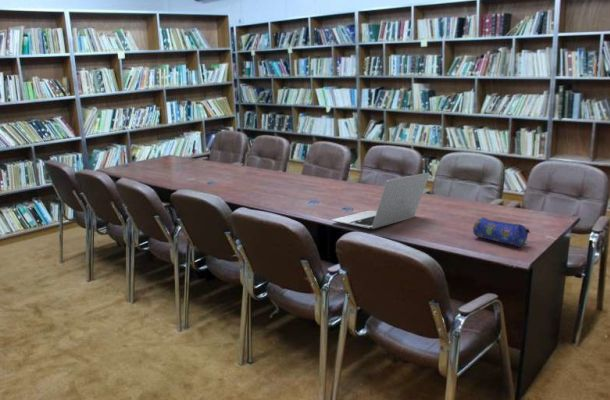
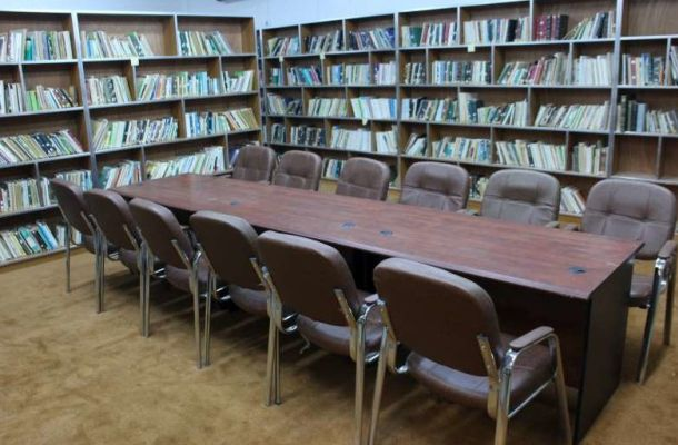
- laptop (381, 197)
- pencil case (500, 231)
